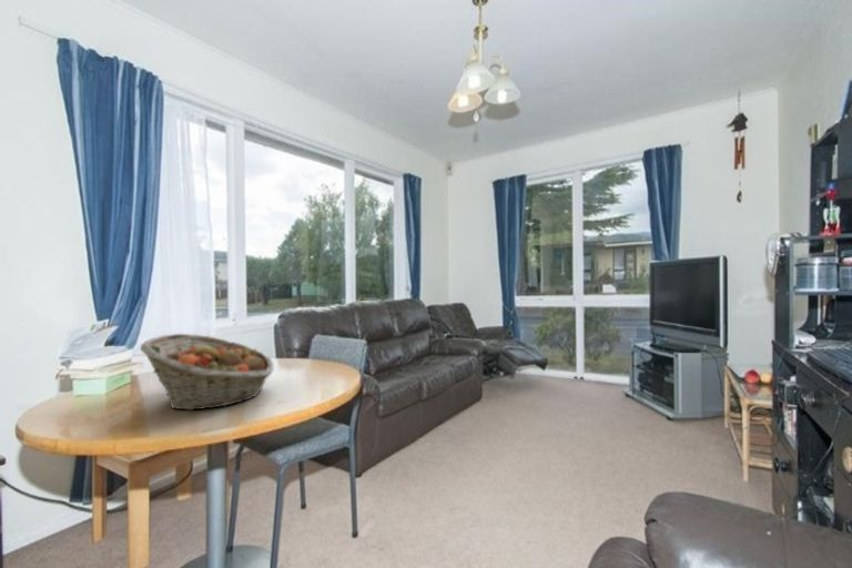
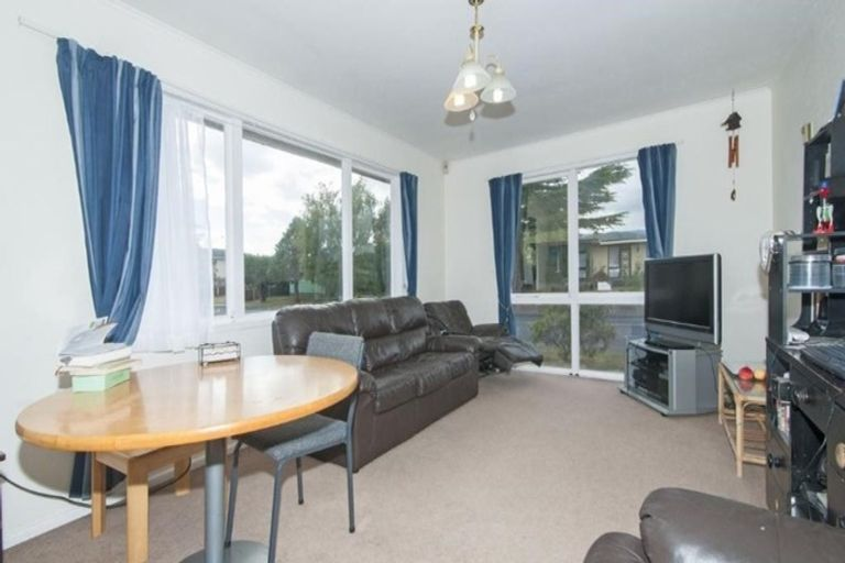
- fruit basket (213, 365)
